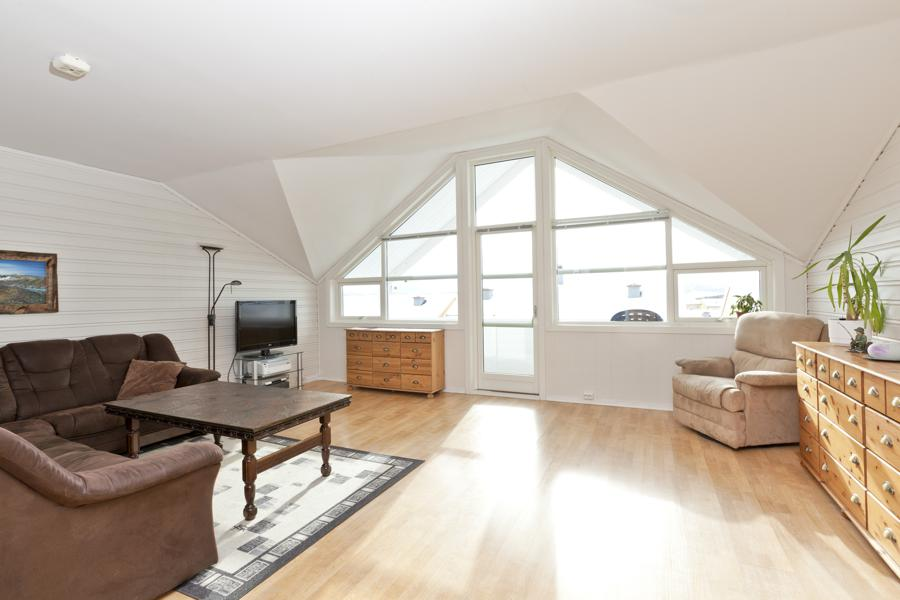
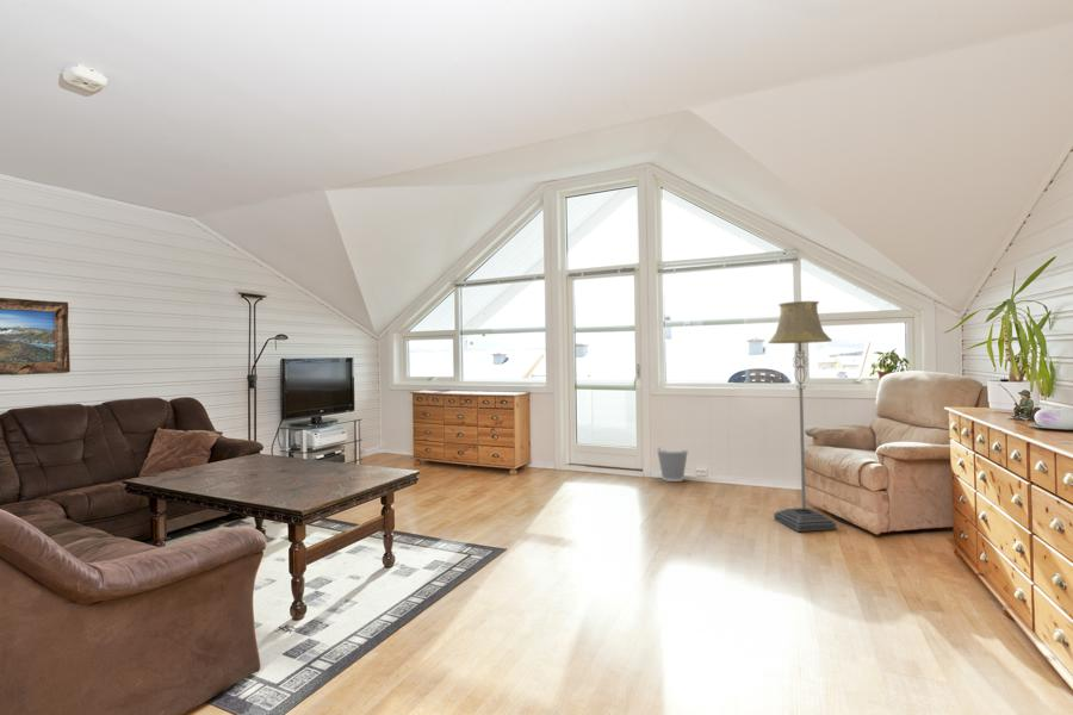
+ wastebasket (672, 464)
+ floor lamp (801, 412)
